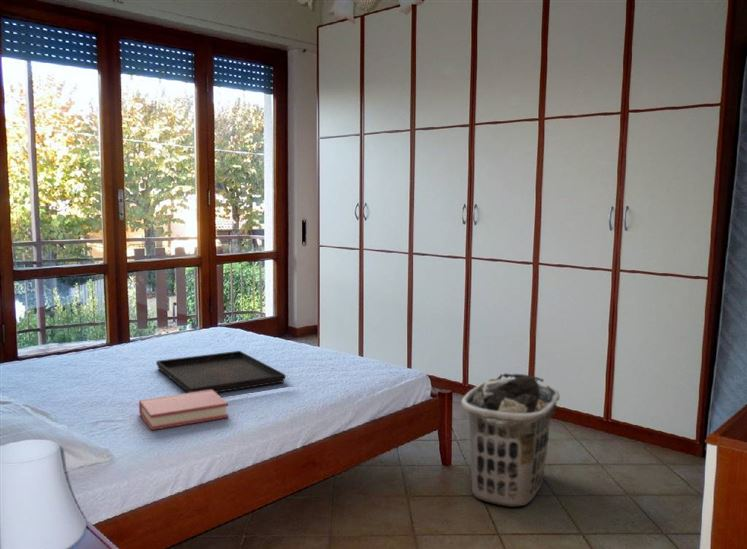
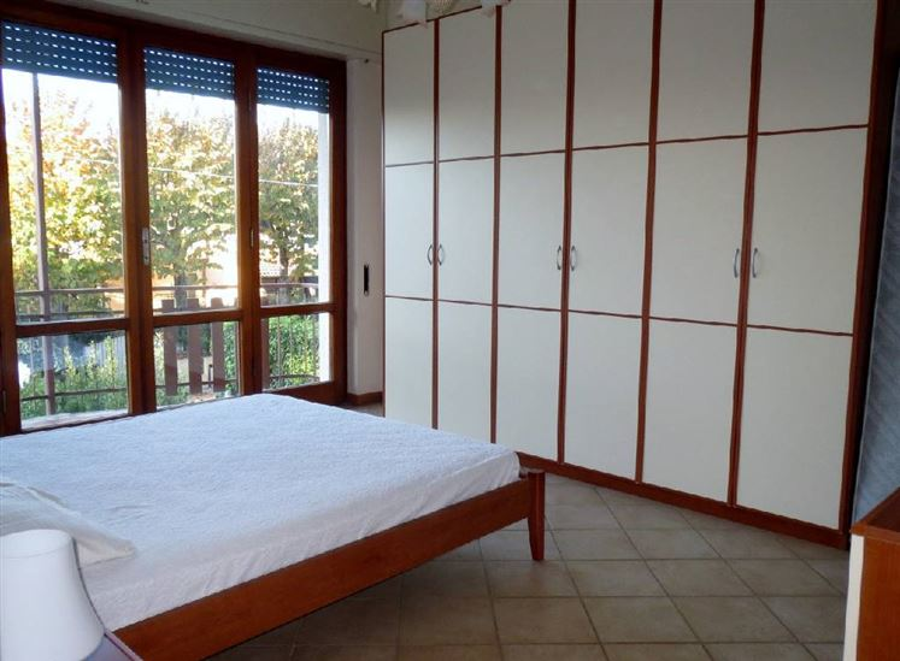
- hardback book (183, 408)
- clothes hamper (510, 432)
- serving tray (218, 371)
